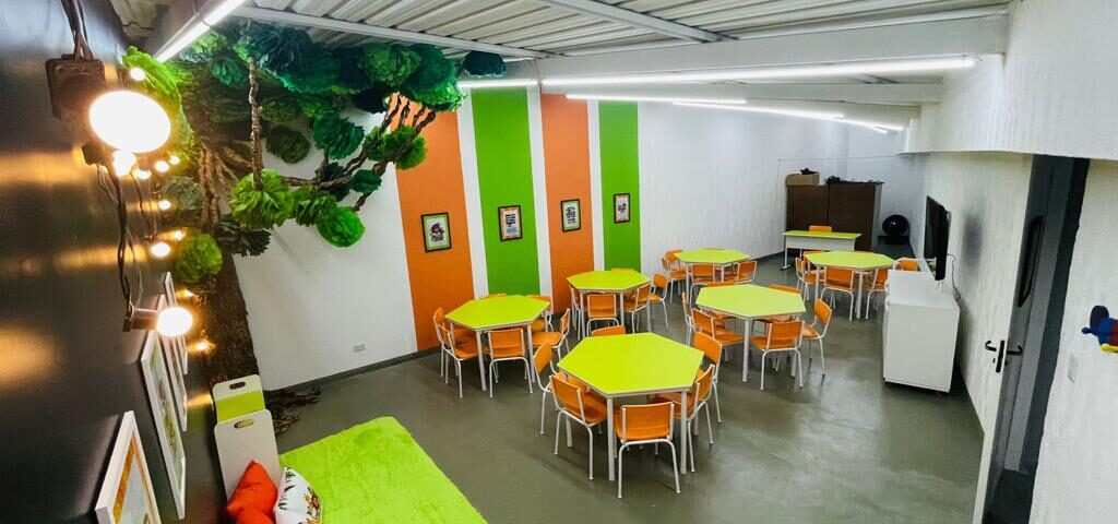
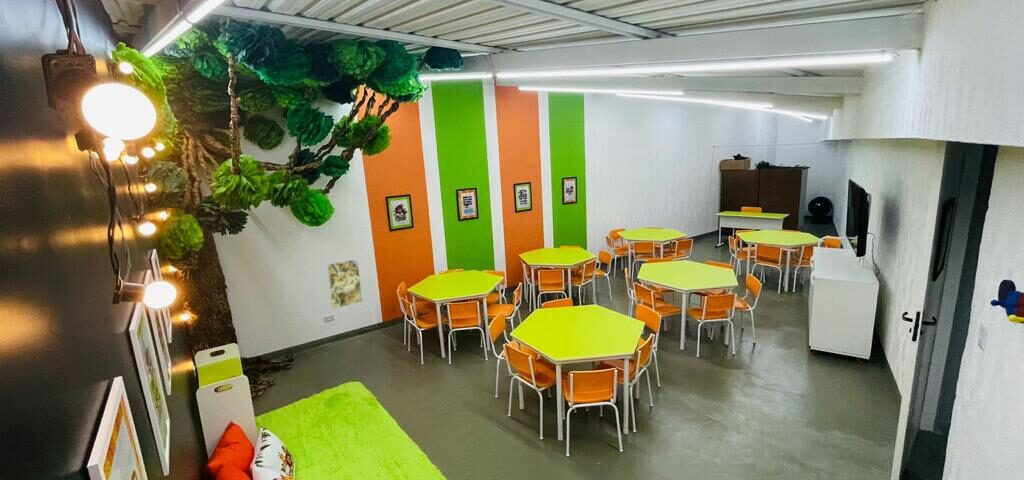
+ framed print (345, 283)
